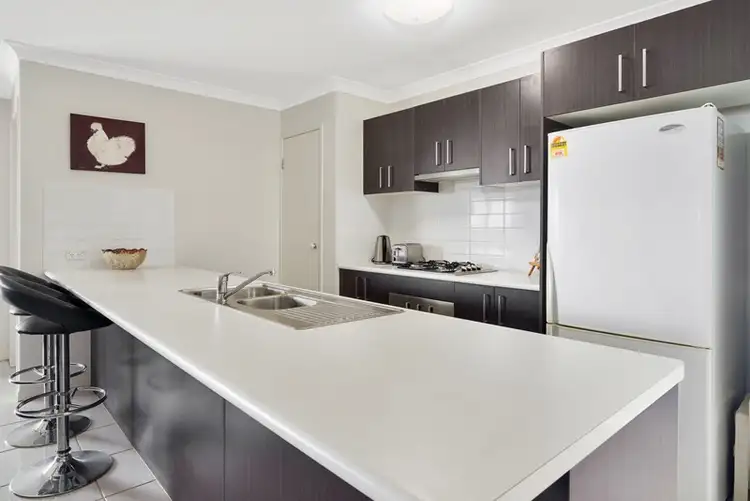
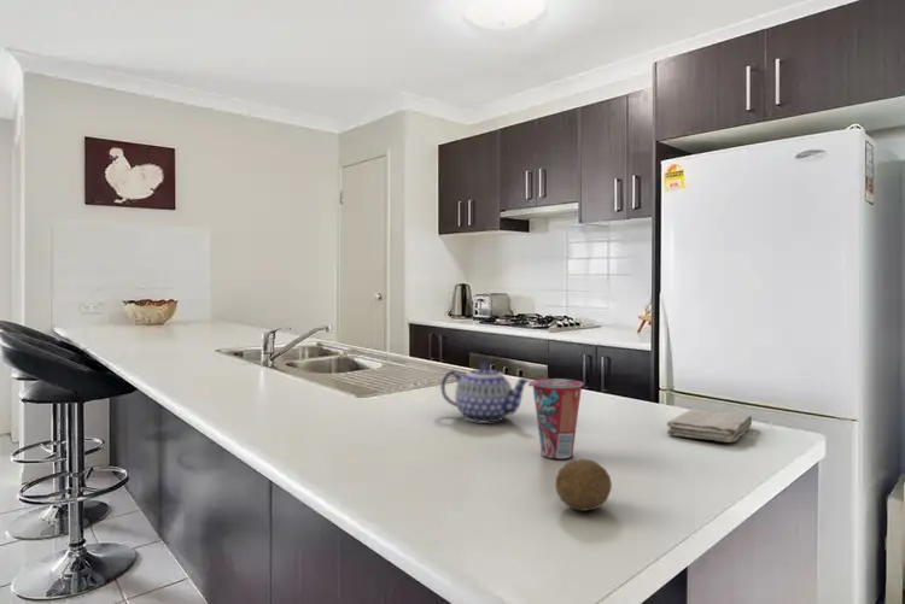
+ cup (555, 418)
+ fruit (583, 483)
+ teapot (484, 389)
+ washcloth (710, 423)
